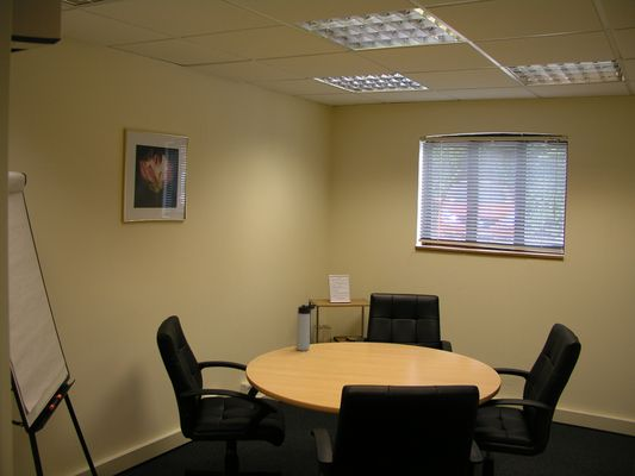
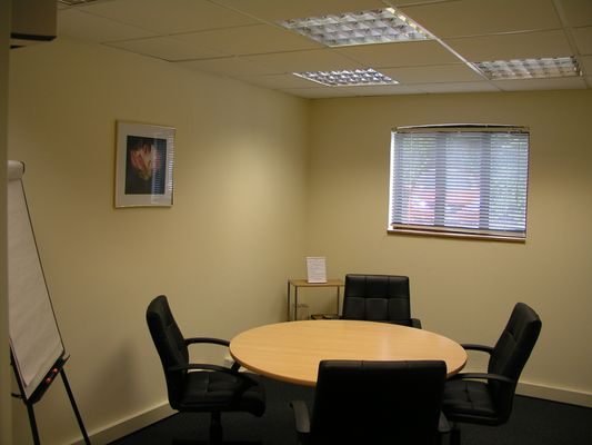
- thermos bottle (306, 326)
